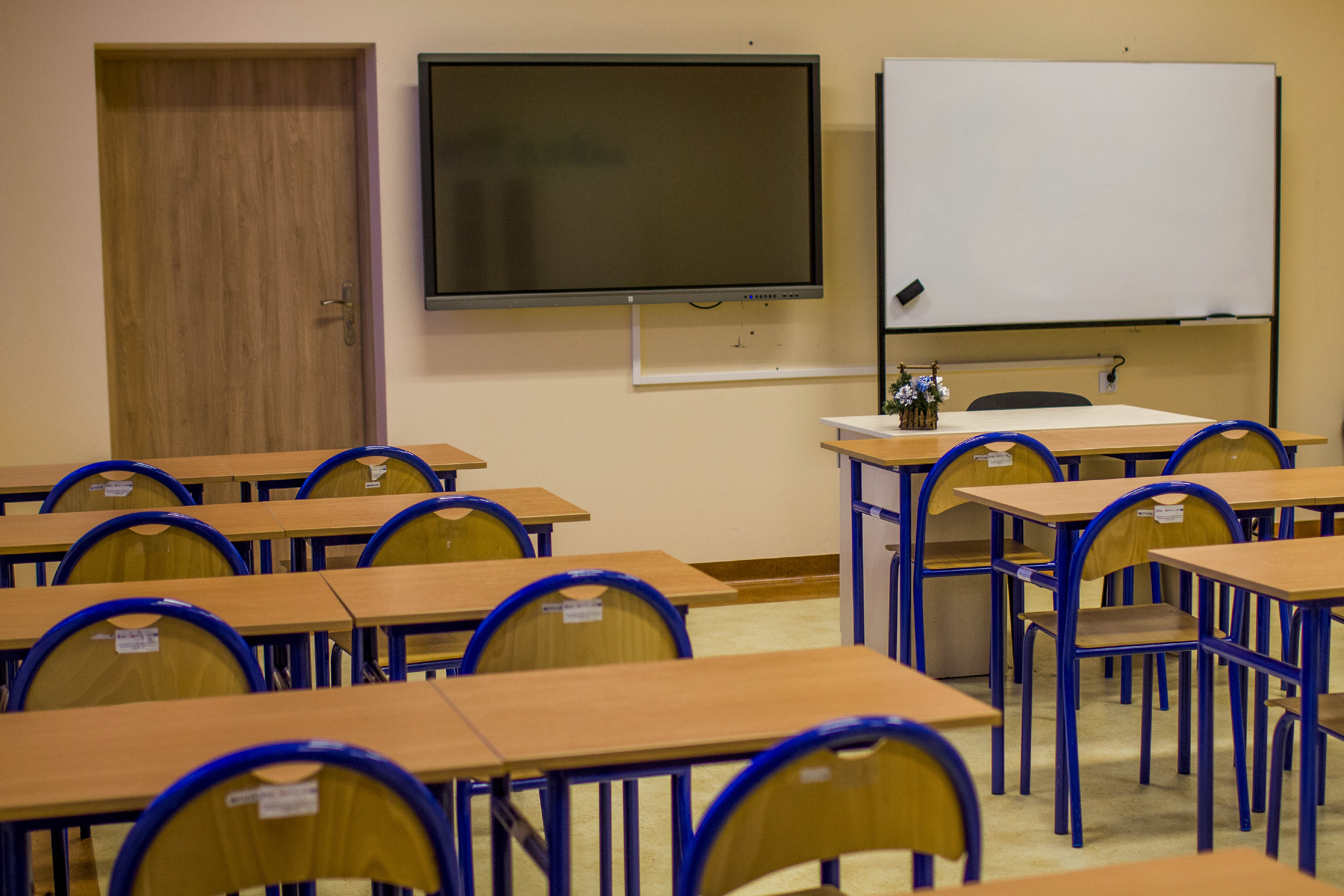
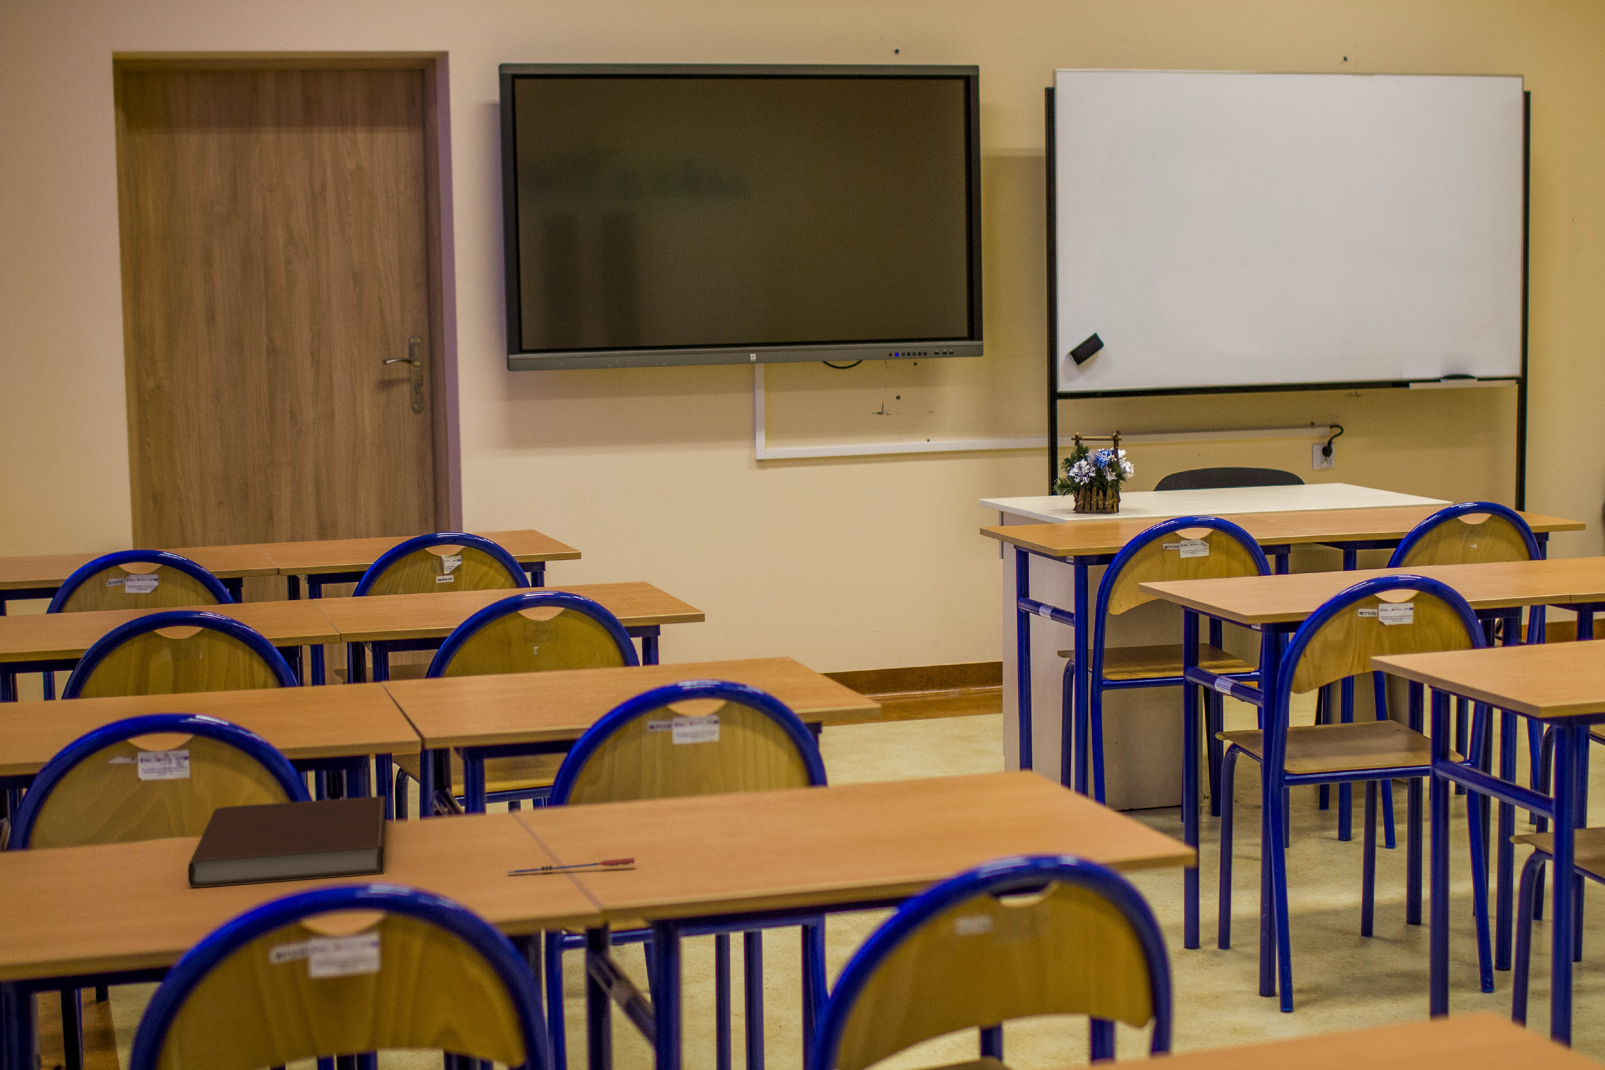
+ pen (571, 866)
+ notebook (294, 838)
